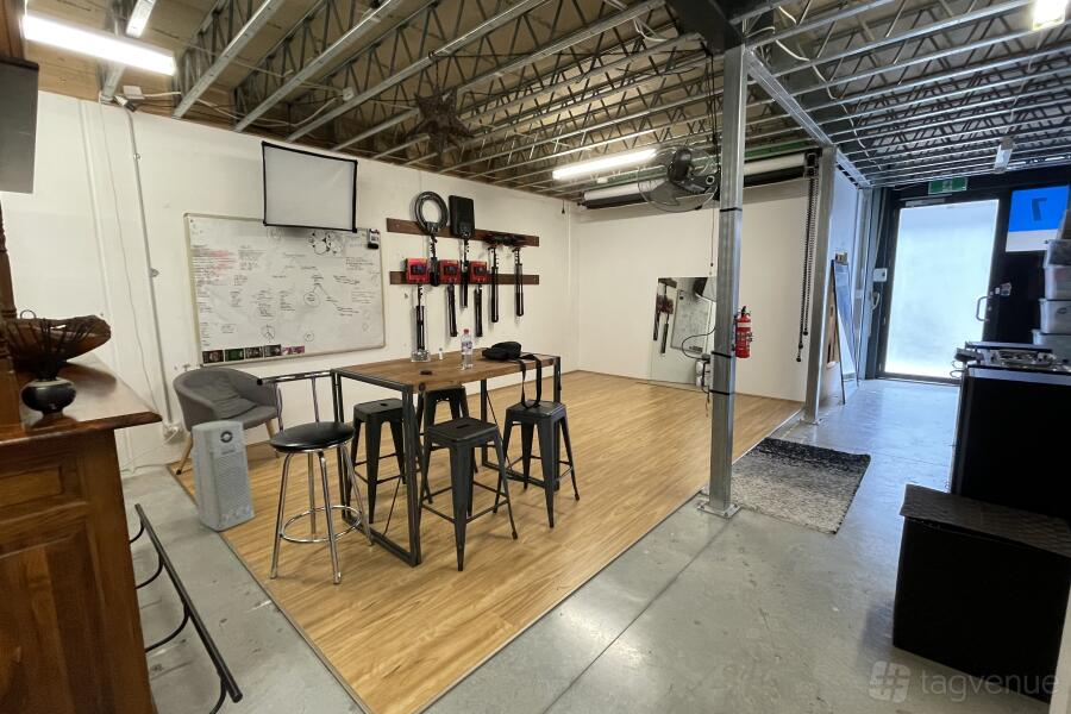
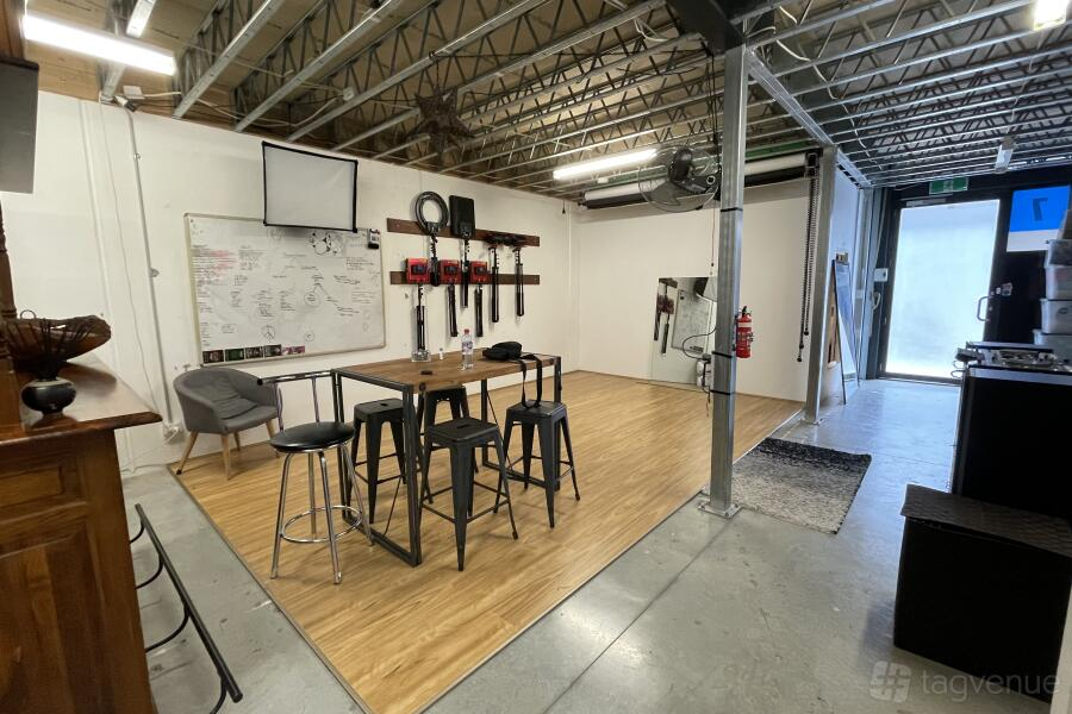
- air purifier (219, 471)
